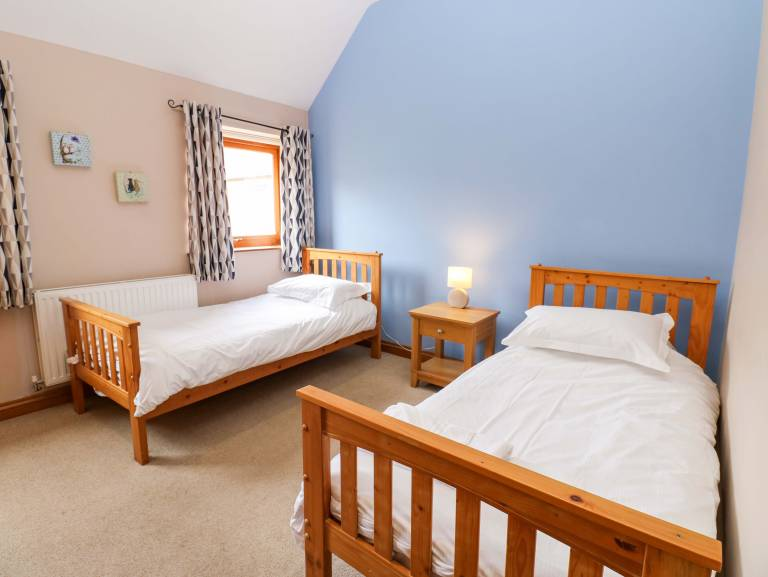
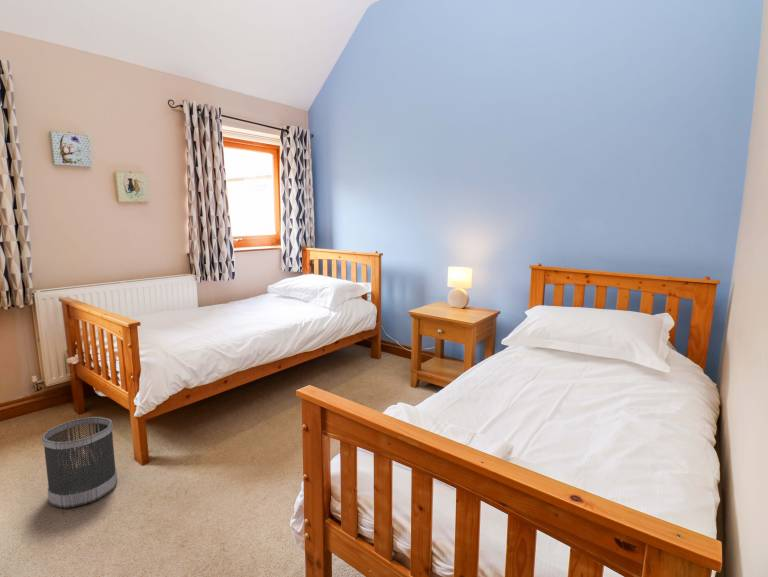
+ wastebasket (81, 459)
